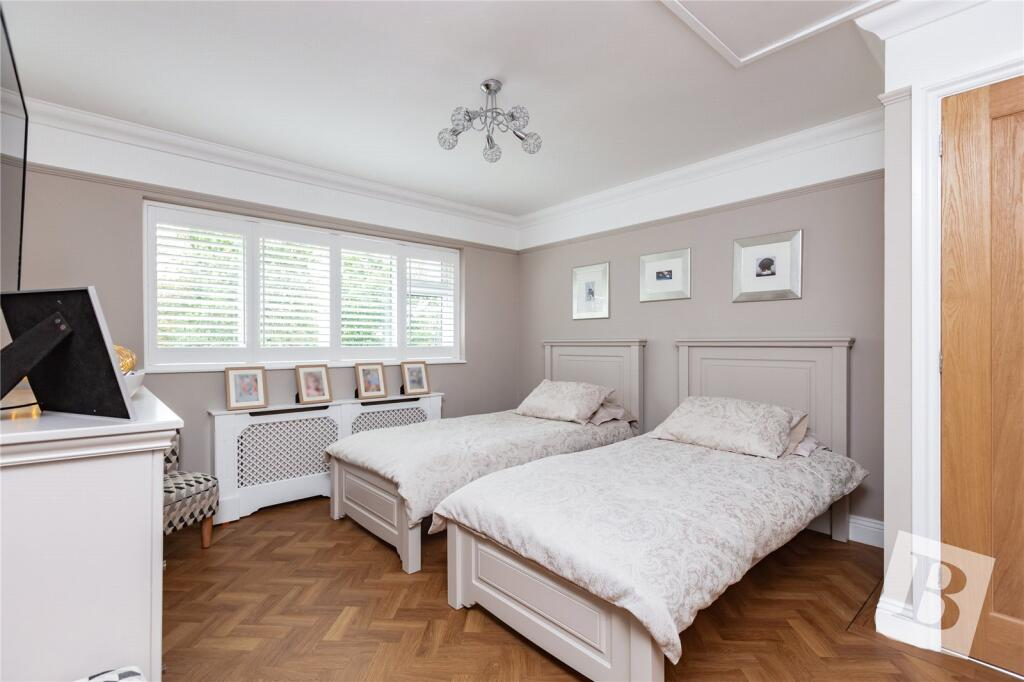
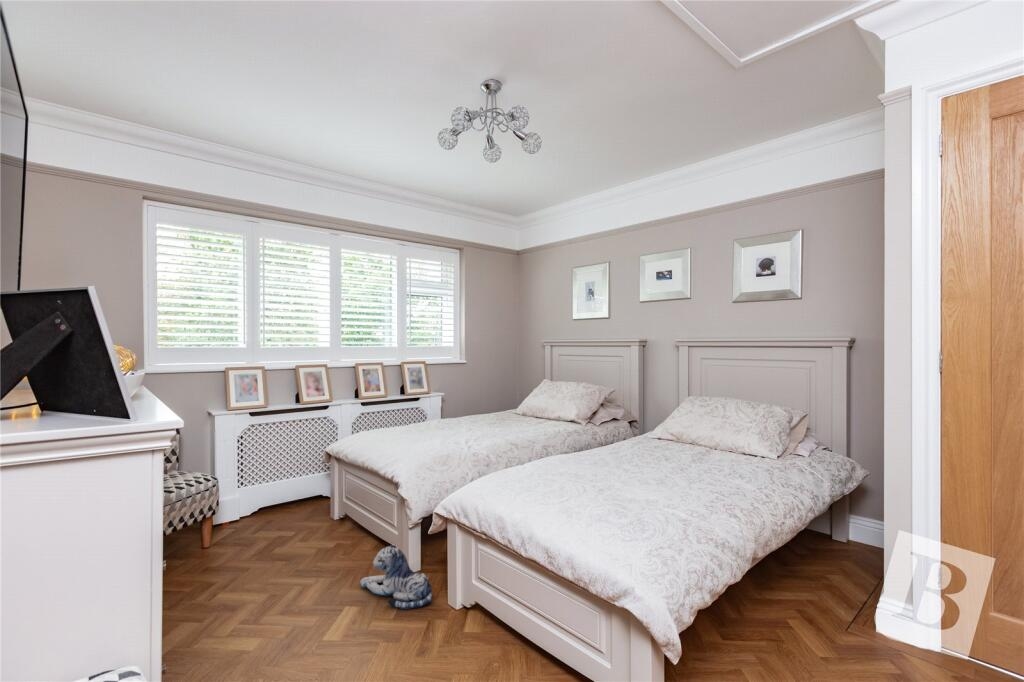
+ plush toy (394, 571)
